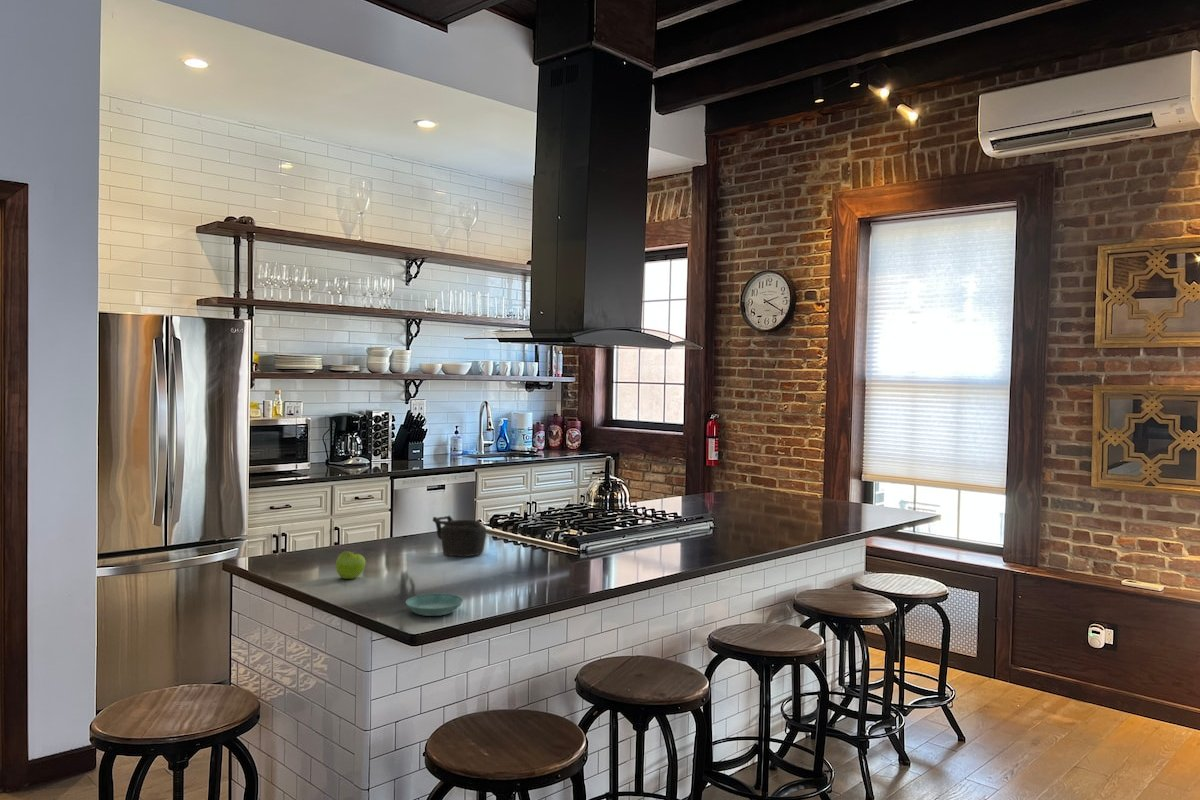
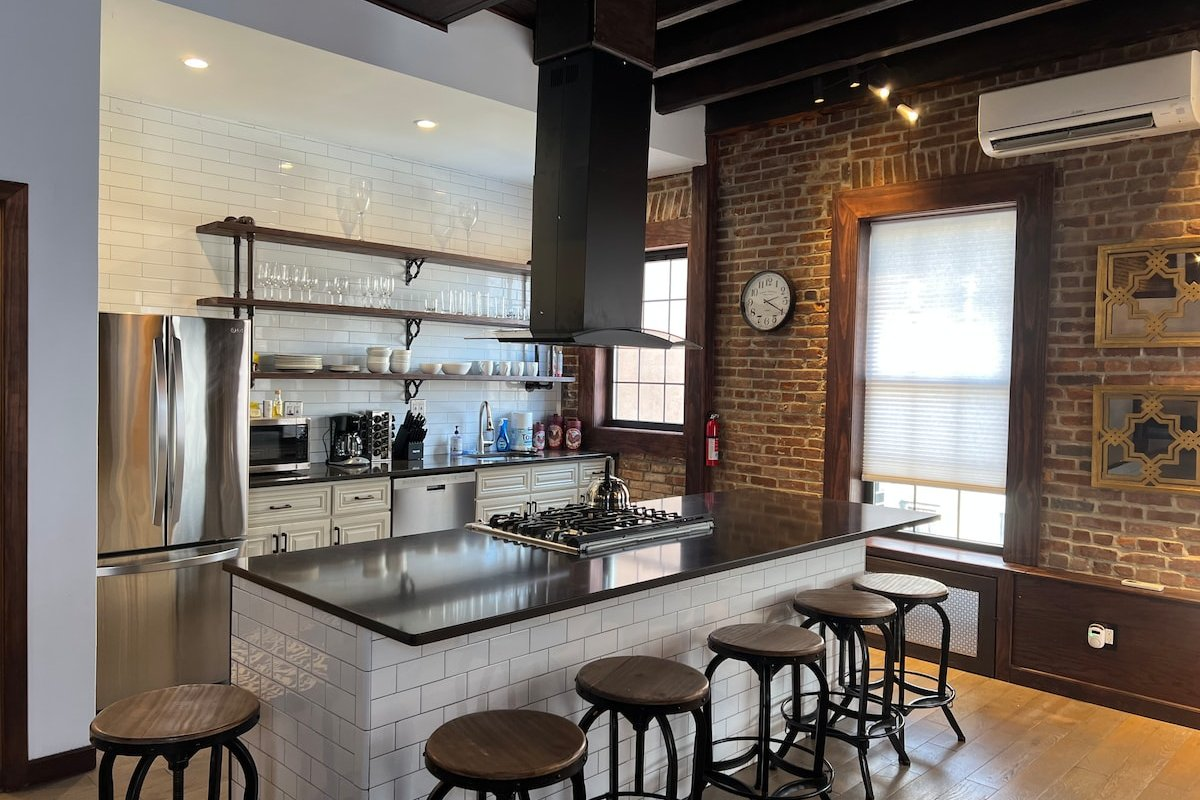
- fruit (350, 564)
- saucer (434, 605)
- teapot (458, 534)
